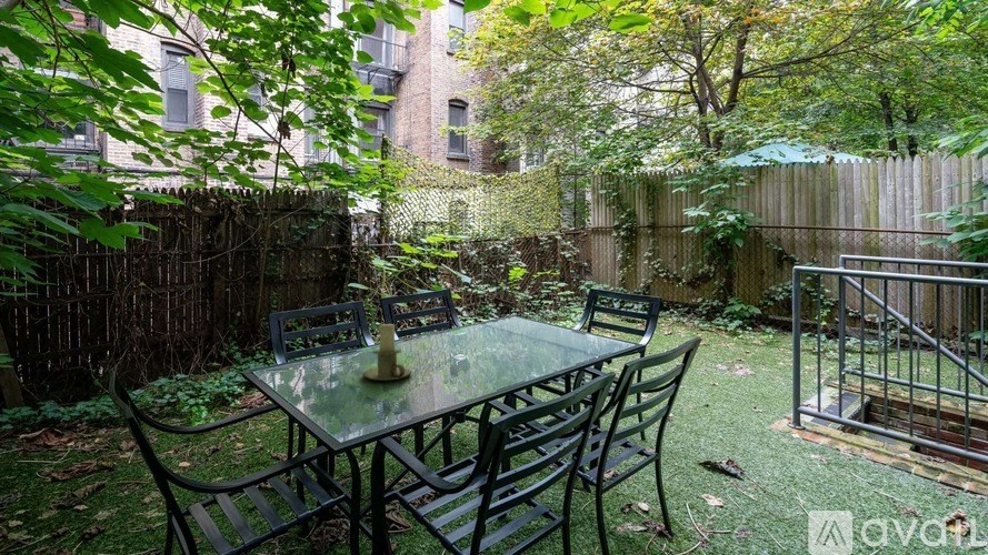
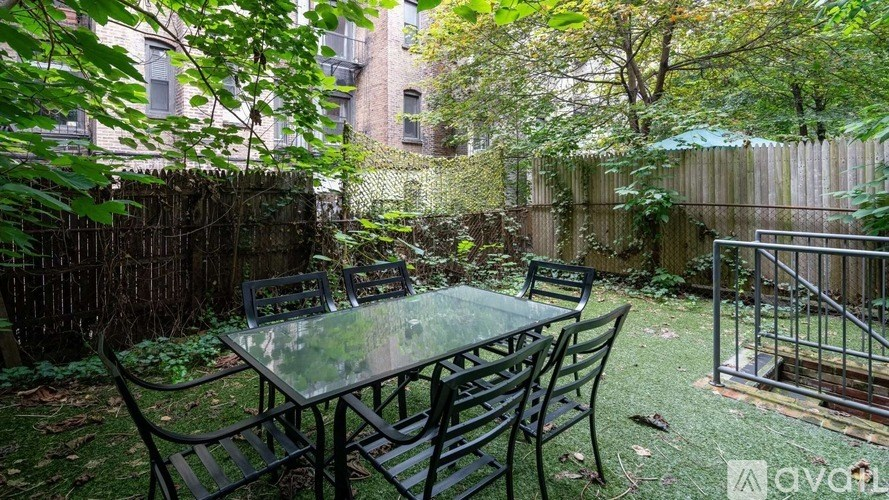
- candle holder (387, 350)
